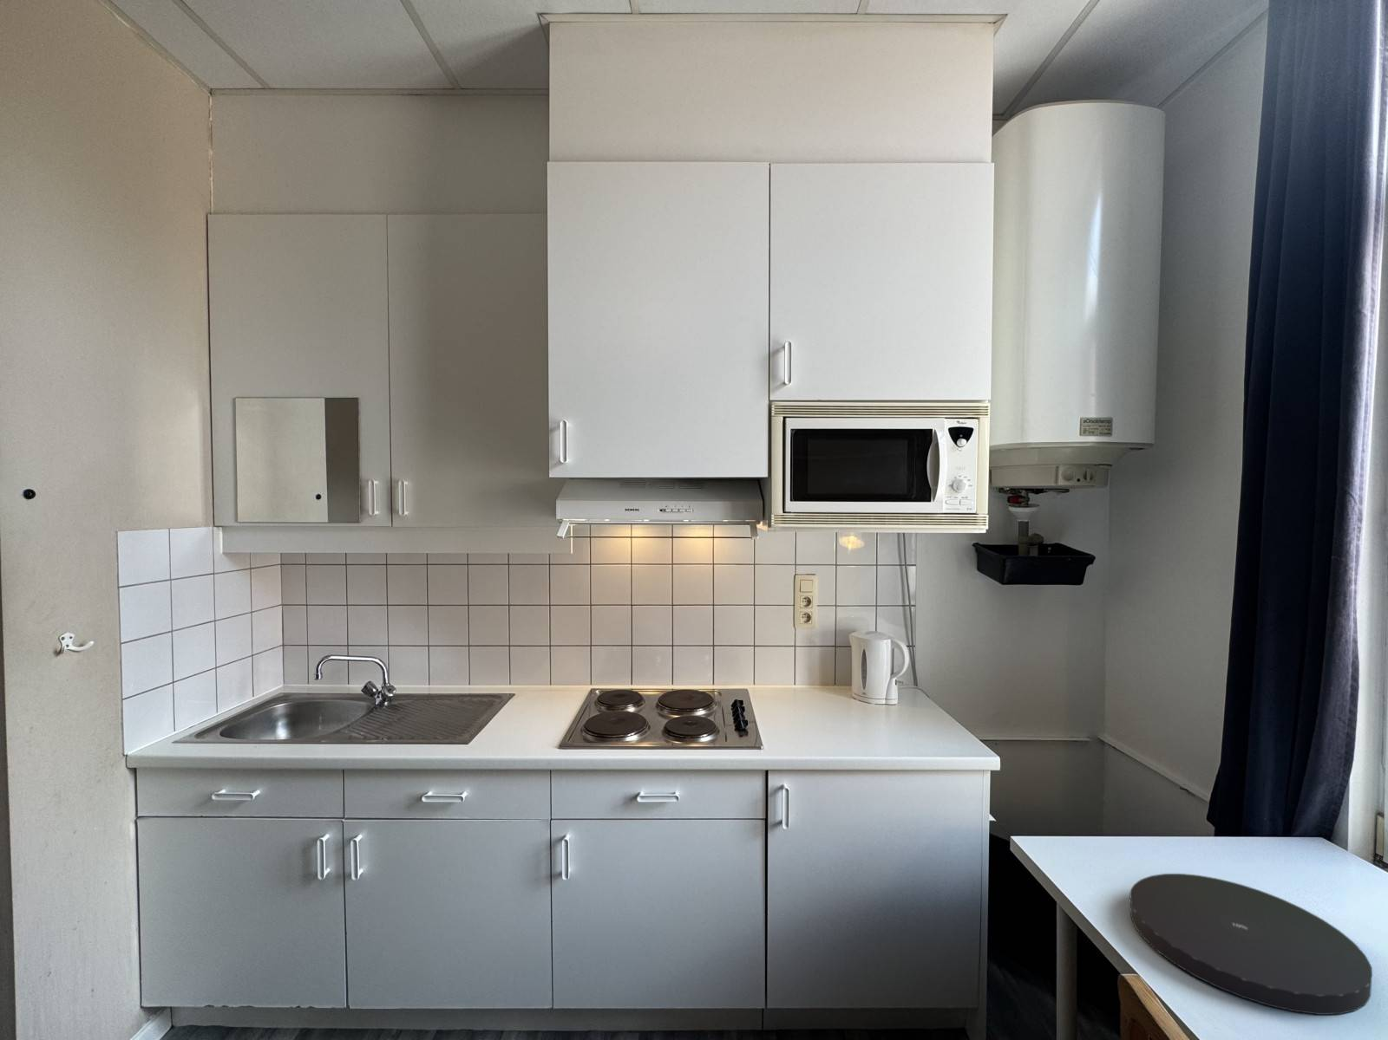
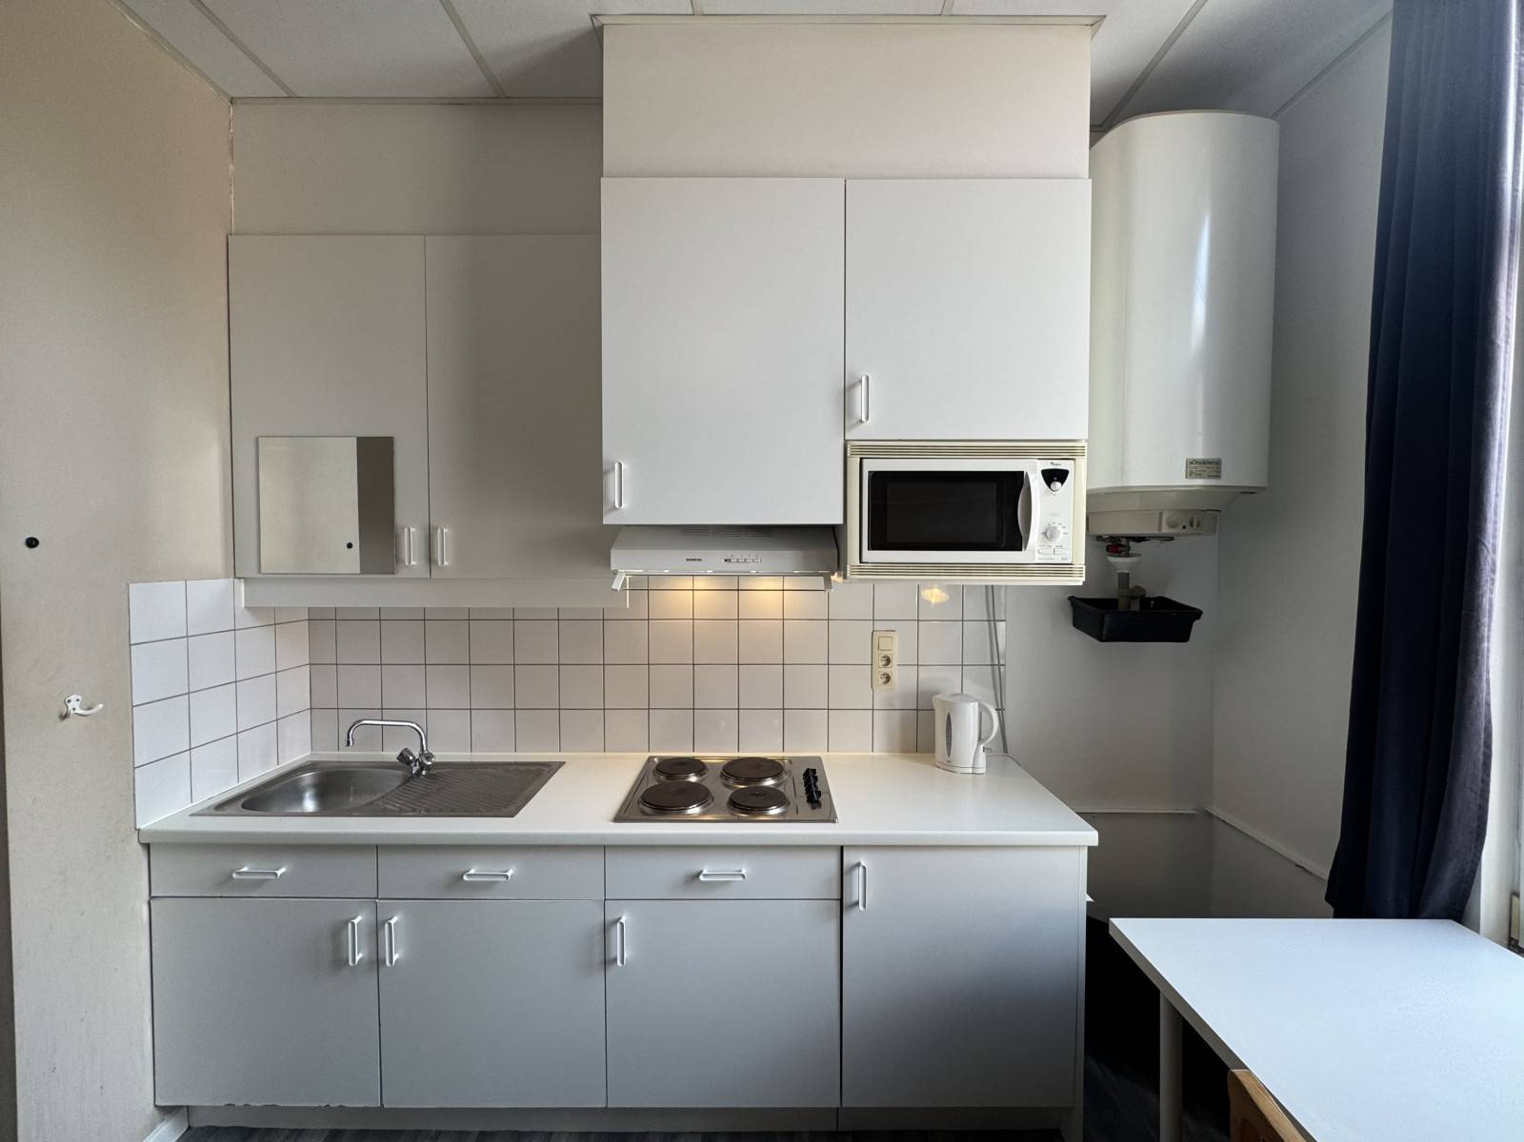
- plate (1239, 934)
